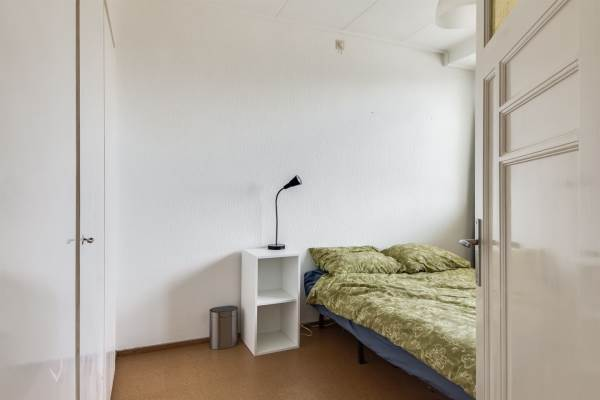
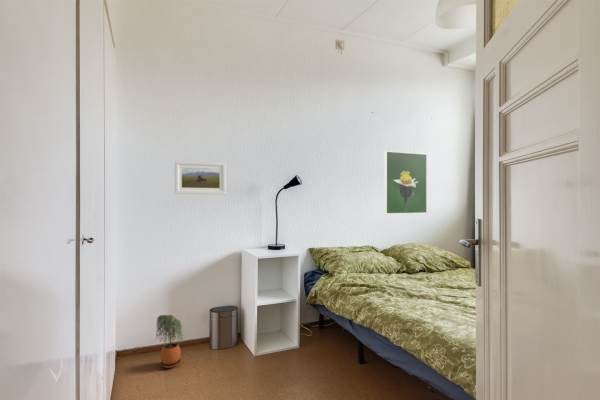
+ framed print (406, 183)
+ potted plant (169, 339)
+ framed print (201, 178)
